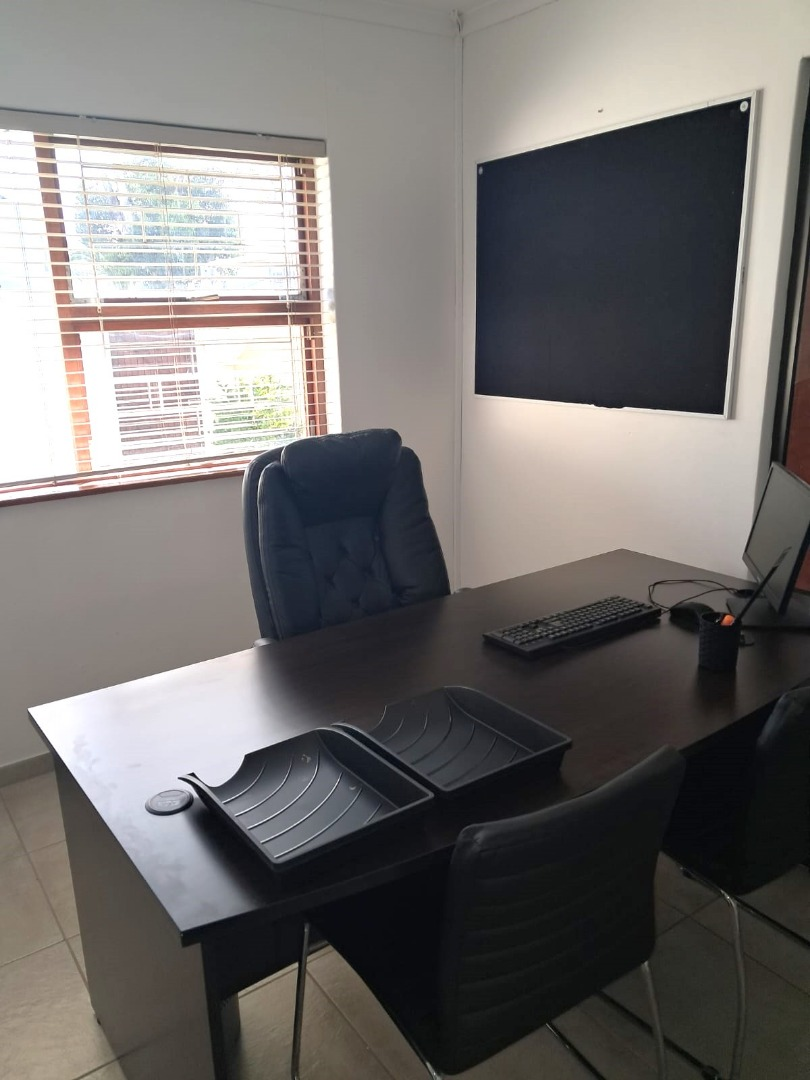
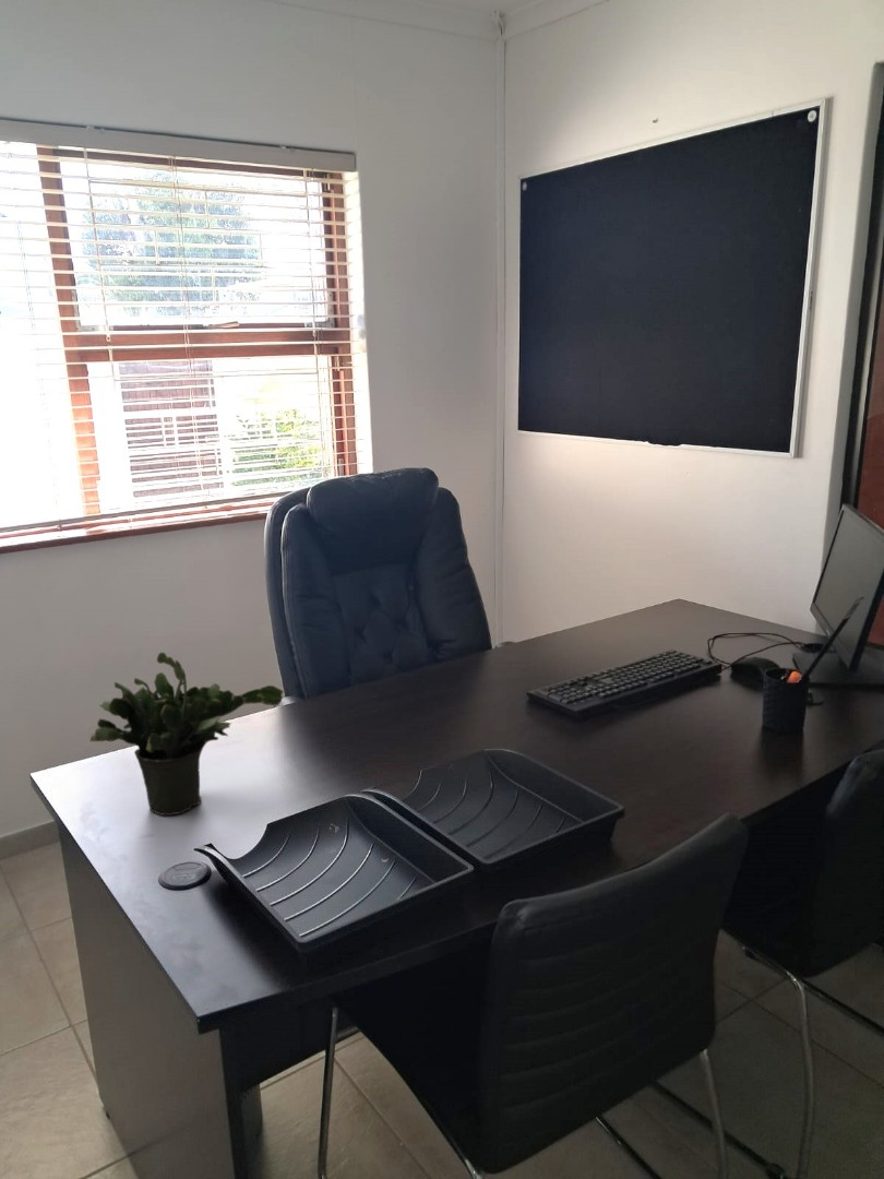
+ potted plant (192, 726)
